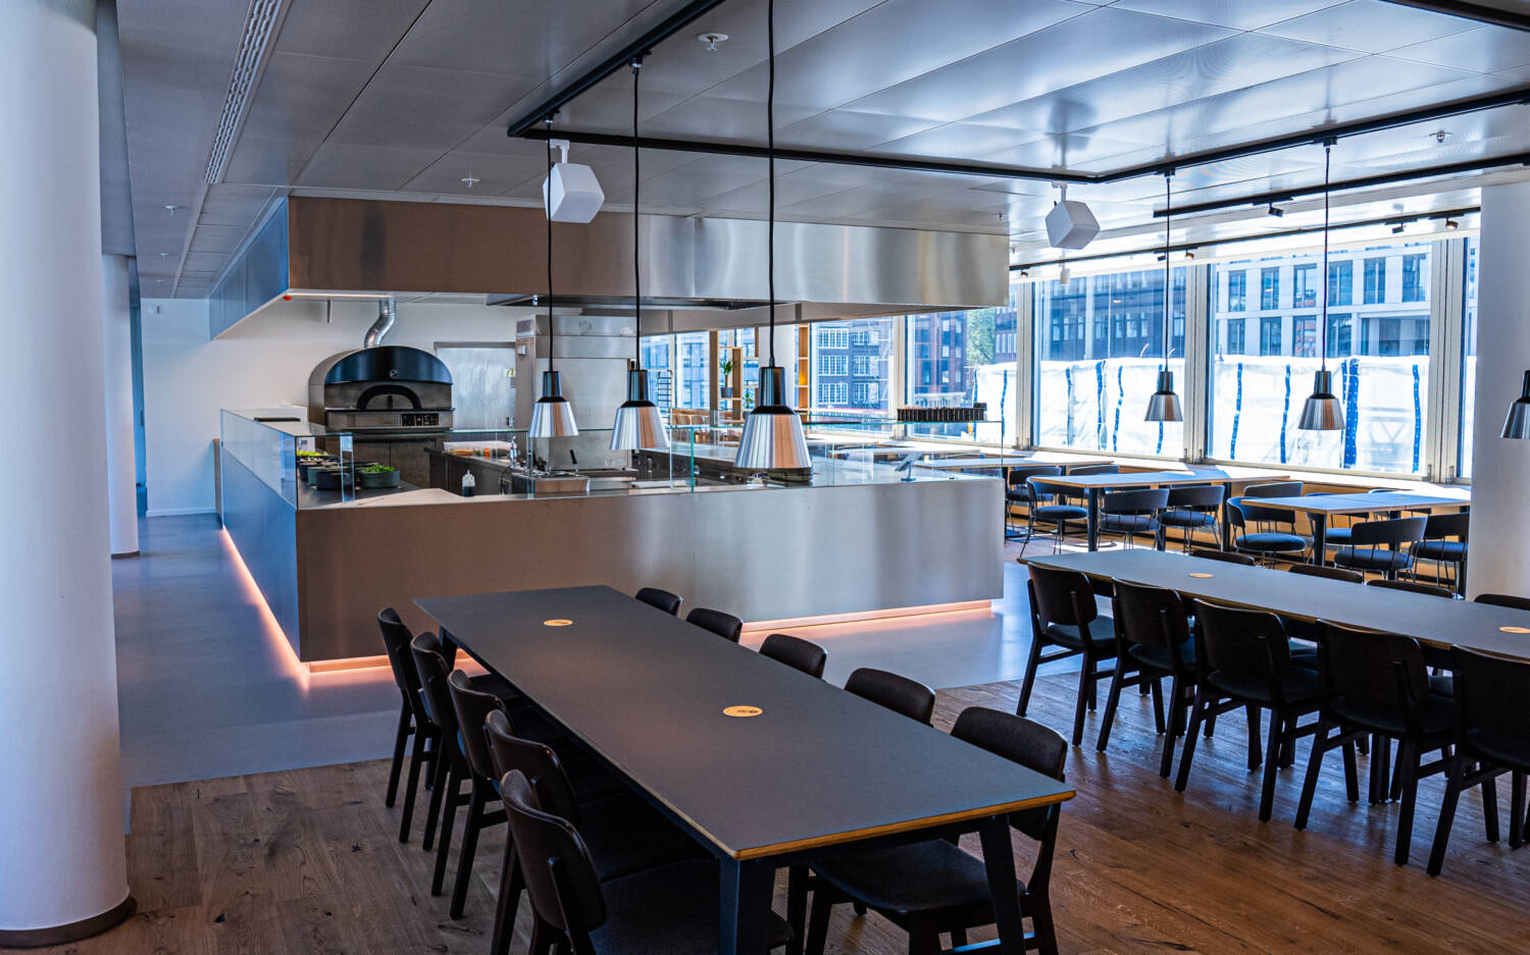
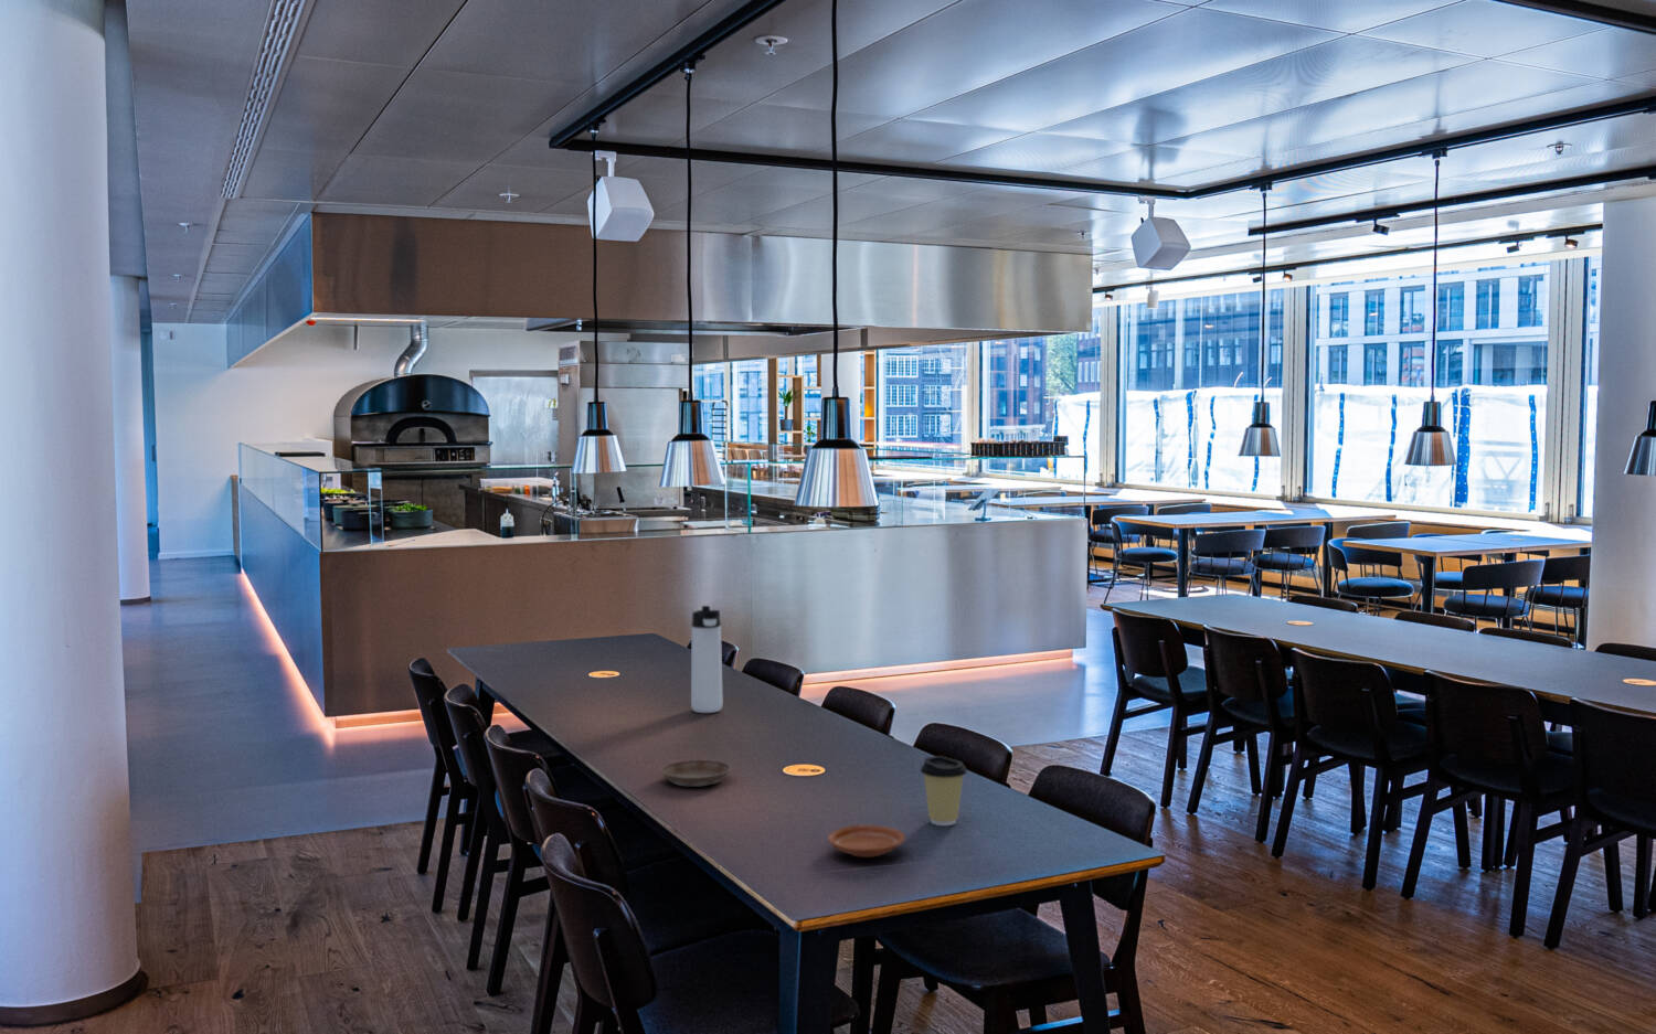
+ saucer (696, 773)
+ coffee cup (942, 791)
+ plate (866, 845)
+ thermos bottle (708, 659)
